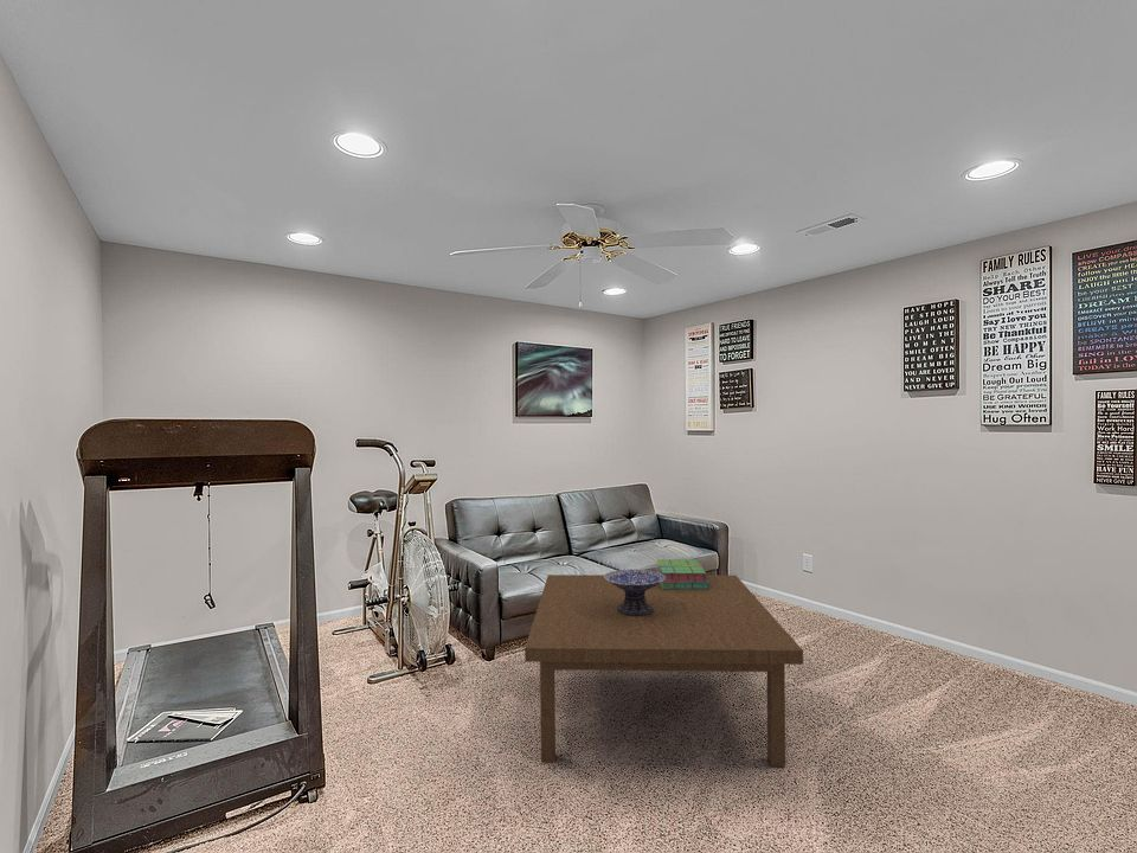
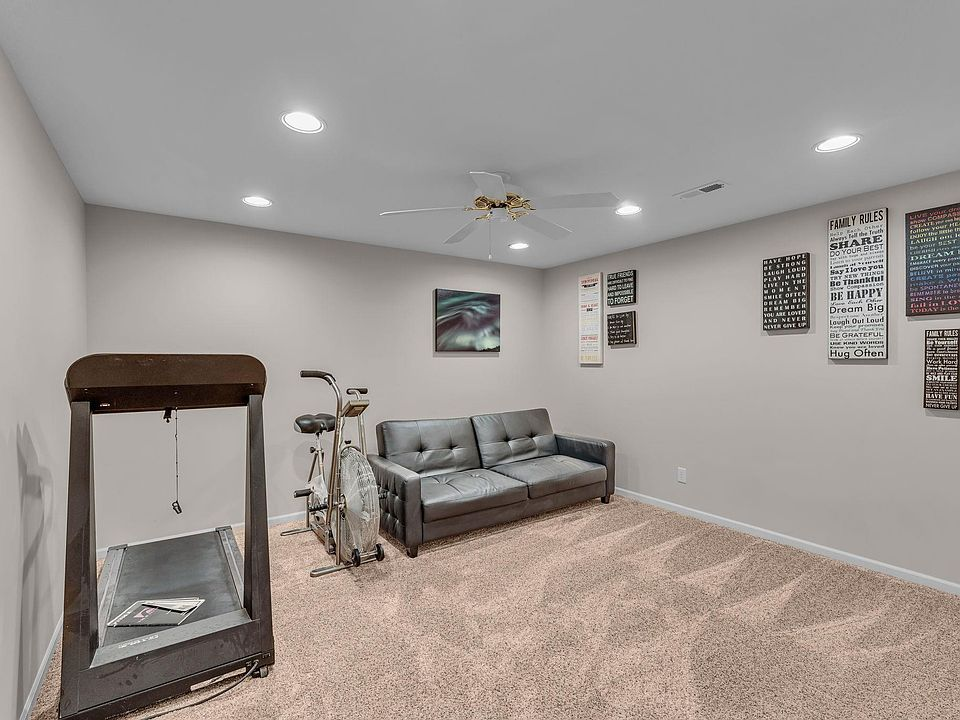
- stack of books (680, 572)
- decorative bowl (634, 592)
- coffee table (650, 654)
